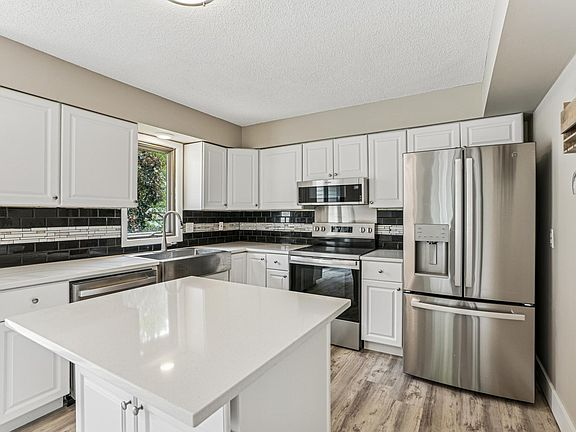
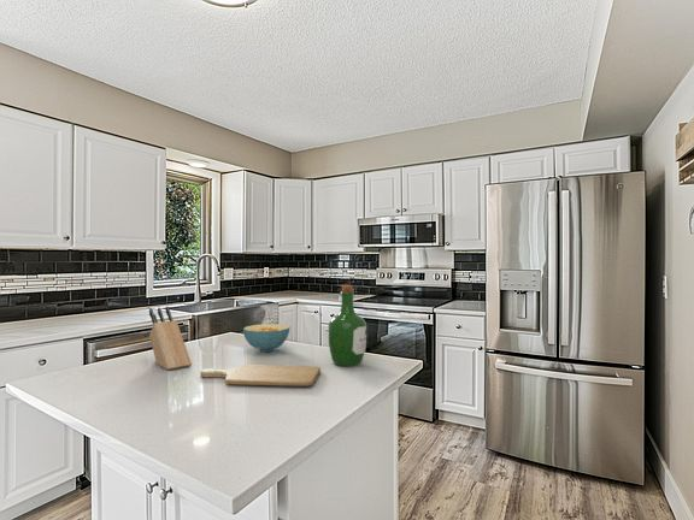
+ chopping board (258, 373)
+ wine bottle (347, 324)
+ cereal bowl (266, 338)
+ knife block (167, 335)
